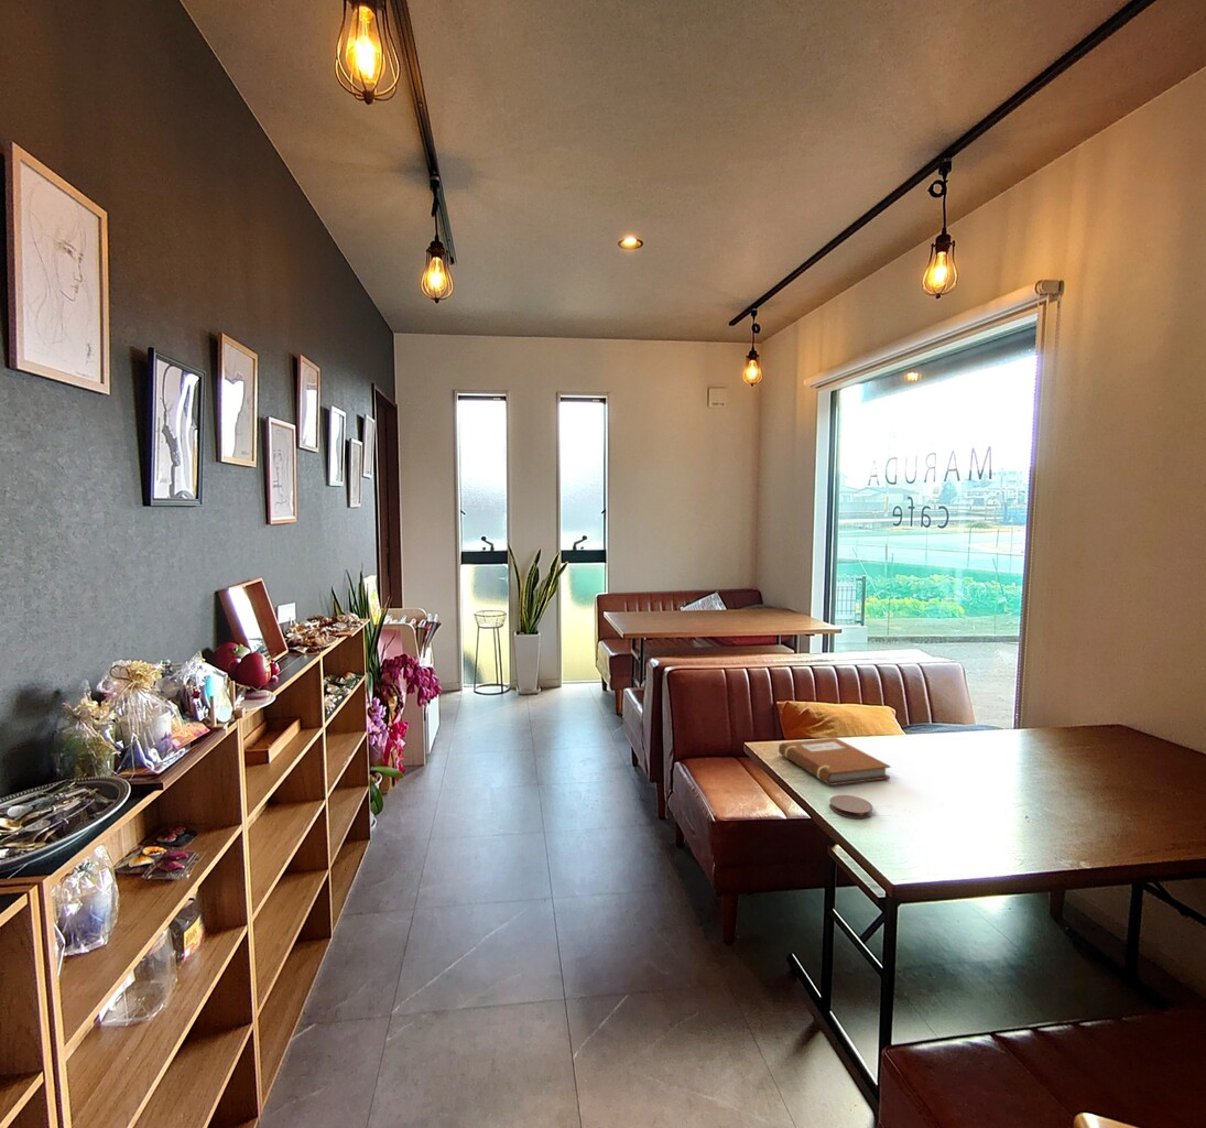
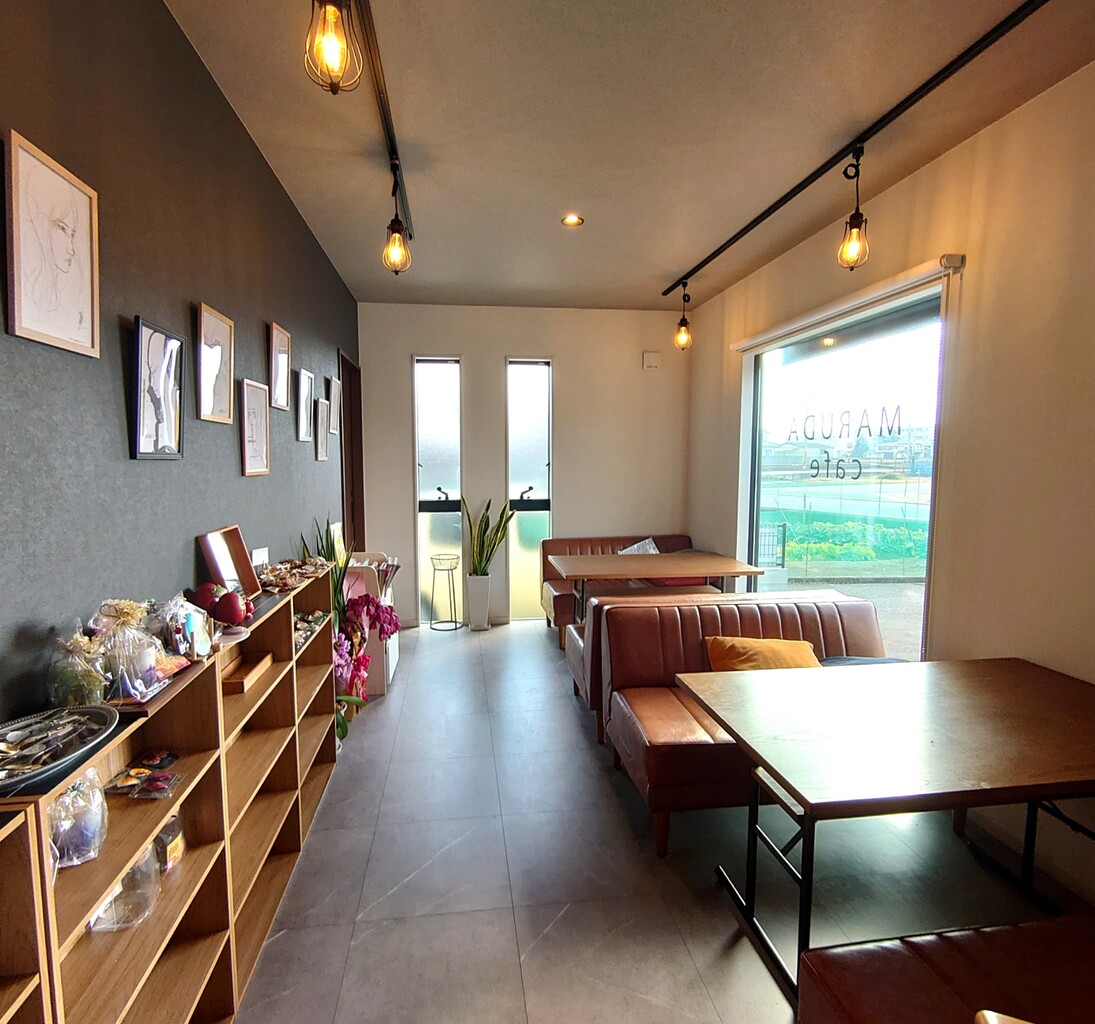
- coaster (850, 805)
- notebook (829, 759)
